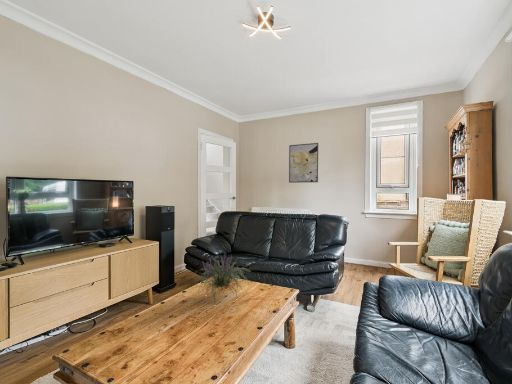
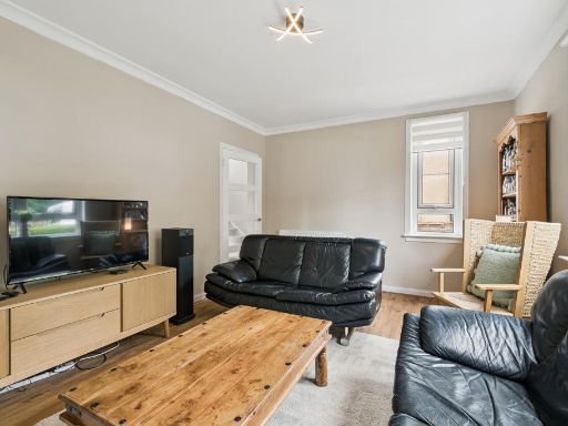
- plant (222, 273)
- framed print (303, 163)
